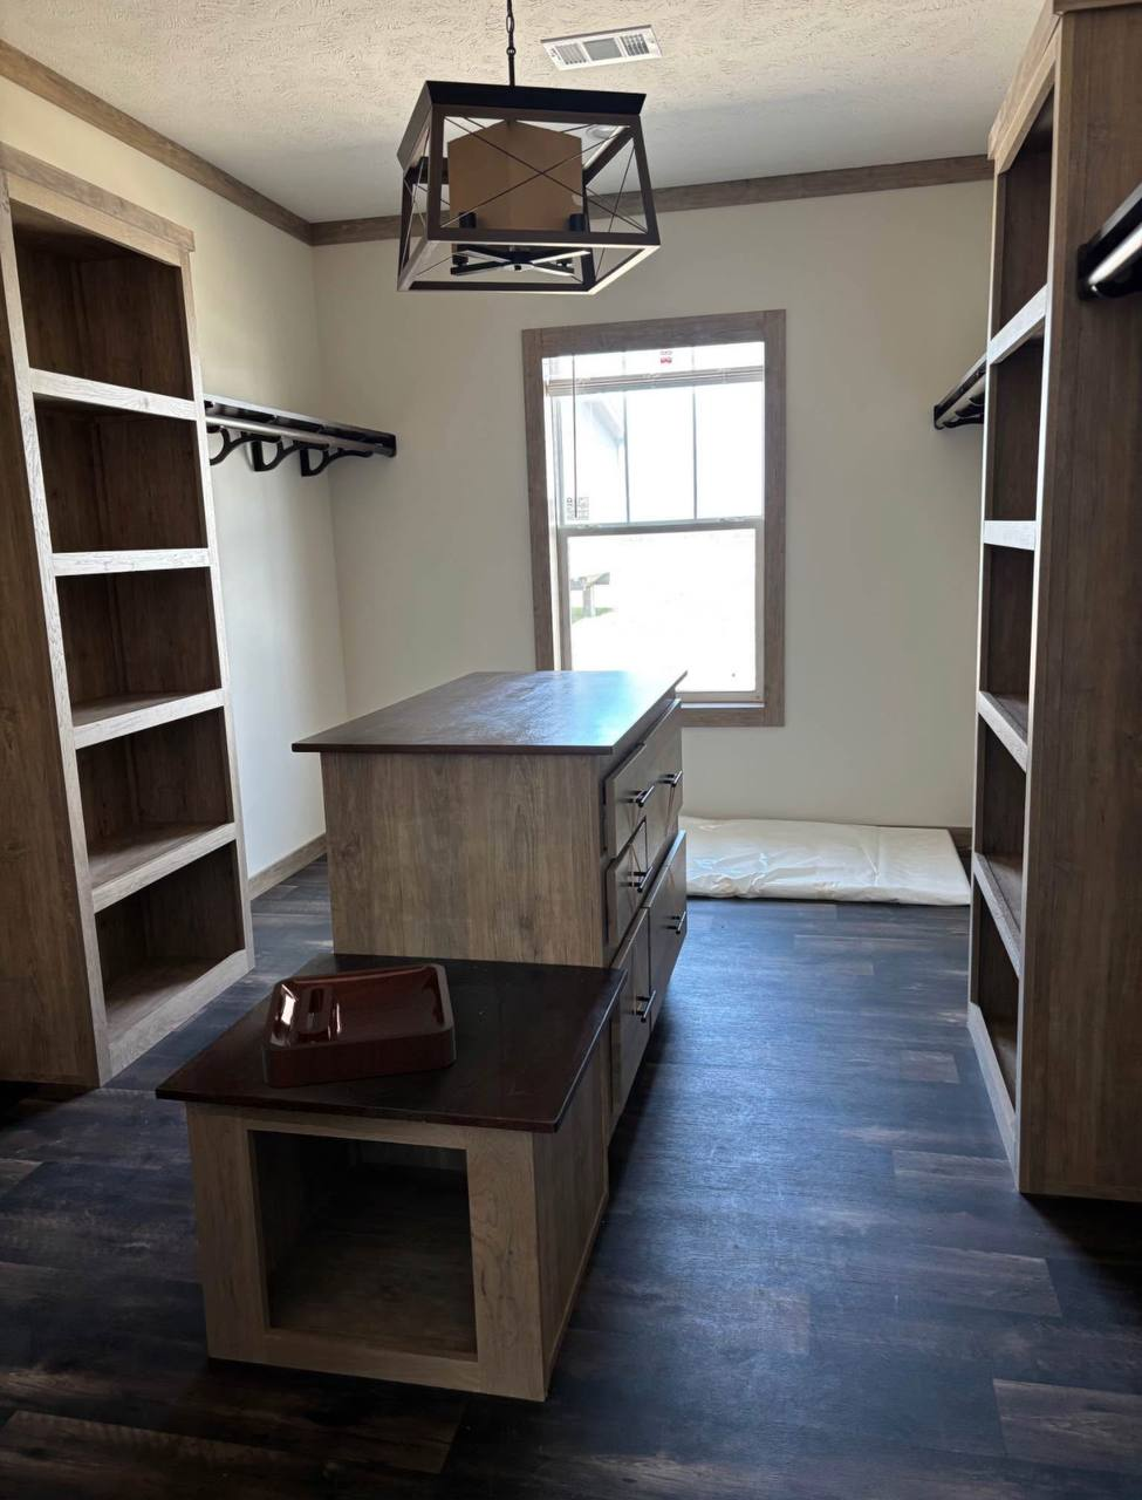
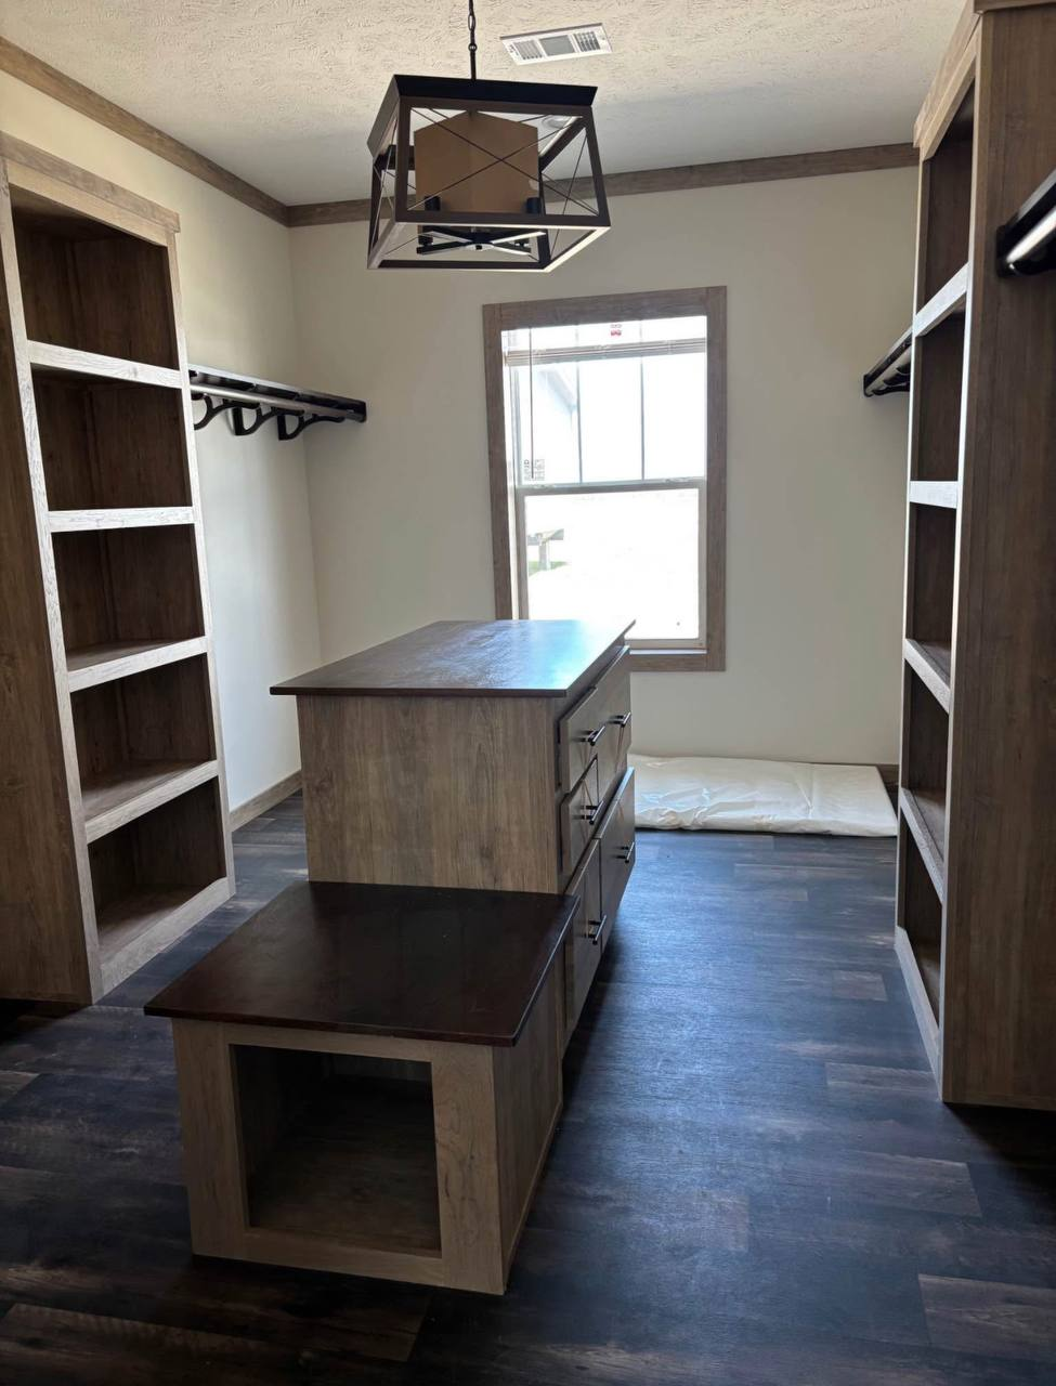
- decorative tray (361, 1020)
